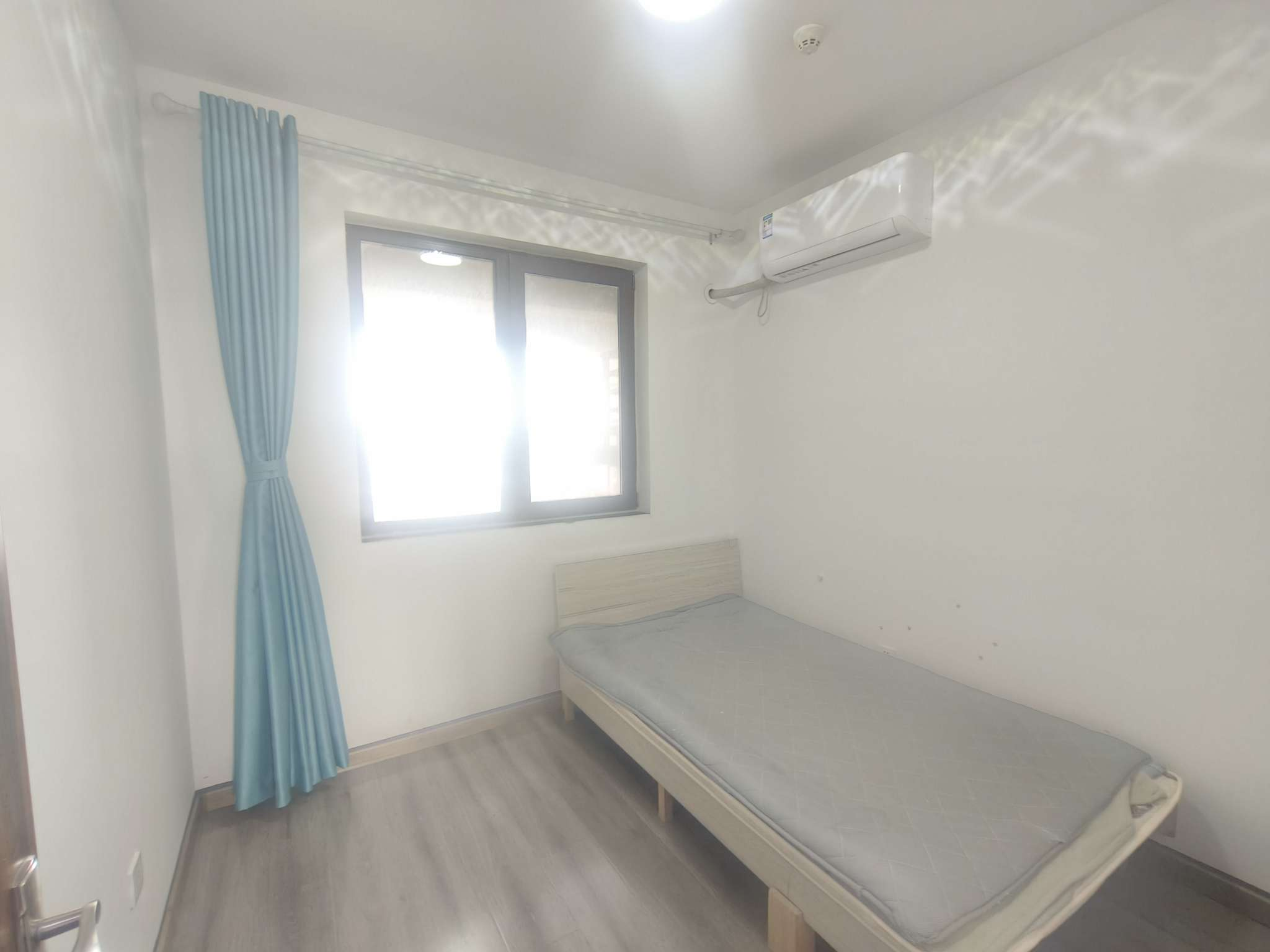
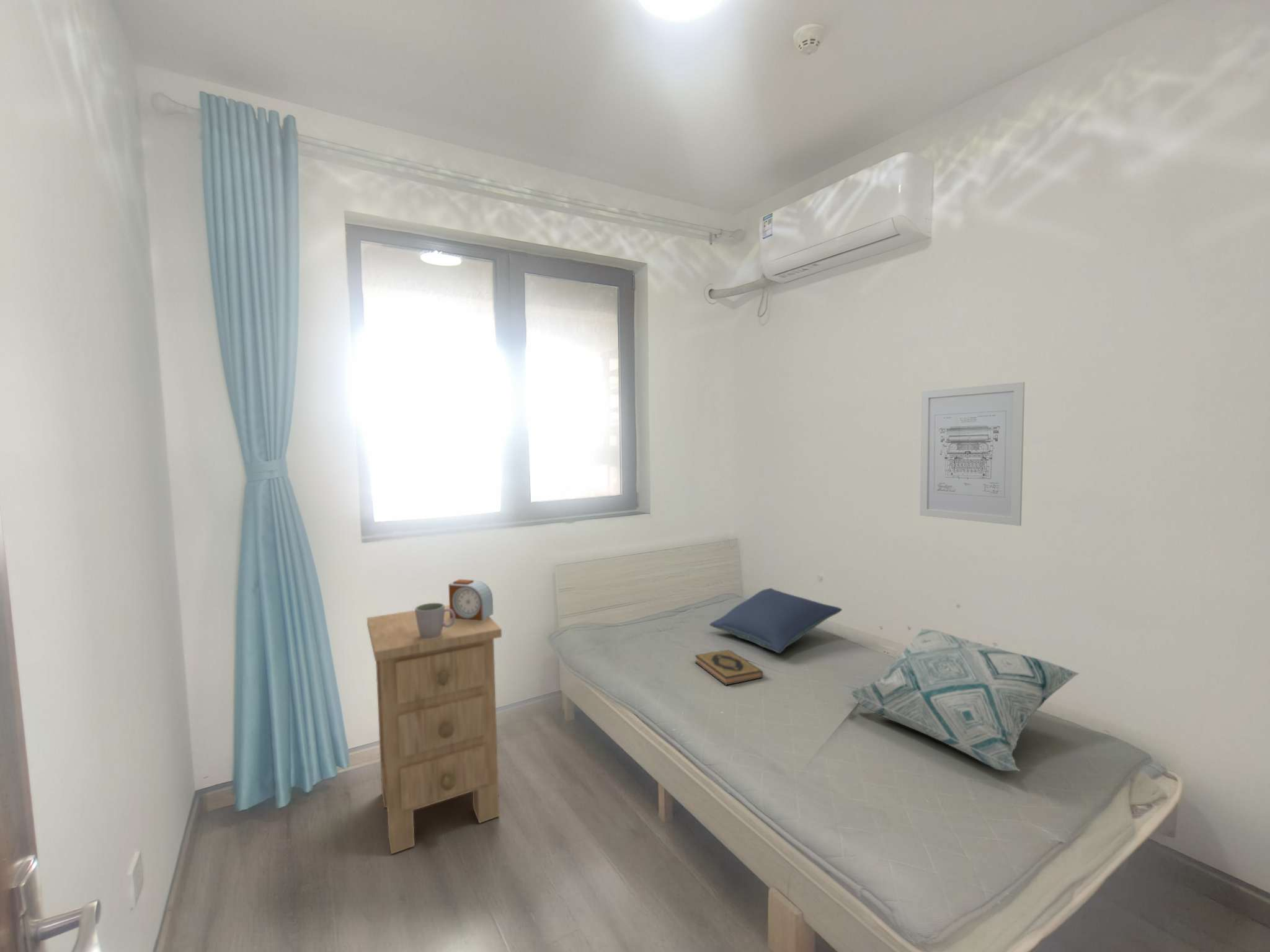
+ wall art (968, 454)
+ alarm clock (469, 598)
+ hardback book (727, 666)
+ pillow (773, 617)
+ mug (435, 620)
+ nightstand (436, 718)
+ decorative pillow (959, 689)
